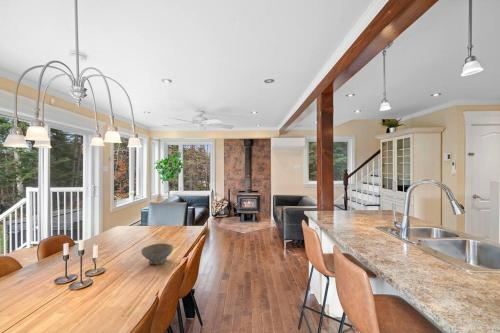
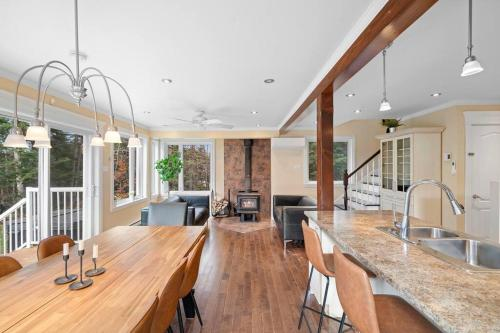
- bowl (157, 255)
